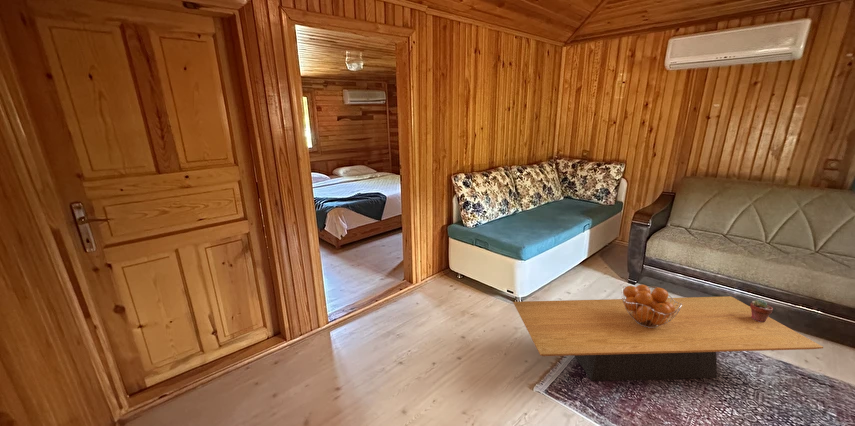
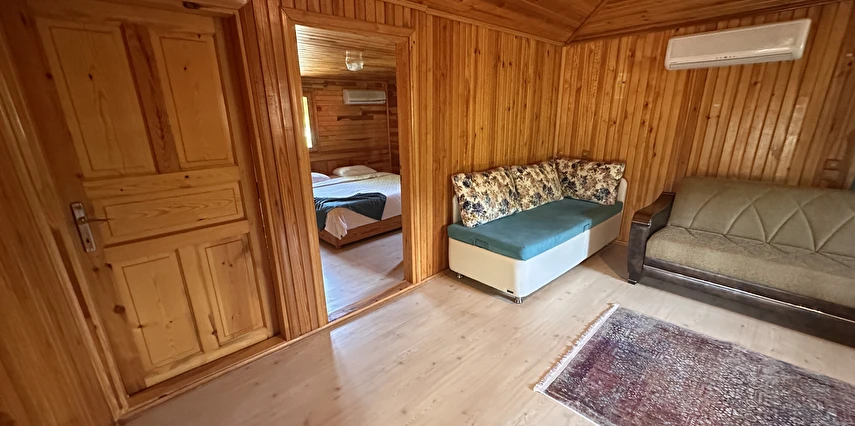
- fruit basket (649, 305)
- coffee table (645, 343)
- potted succulent (760, 309)
